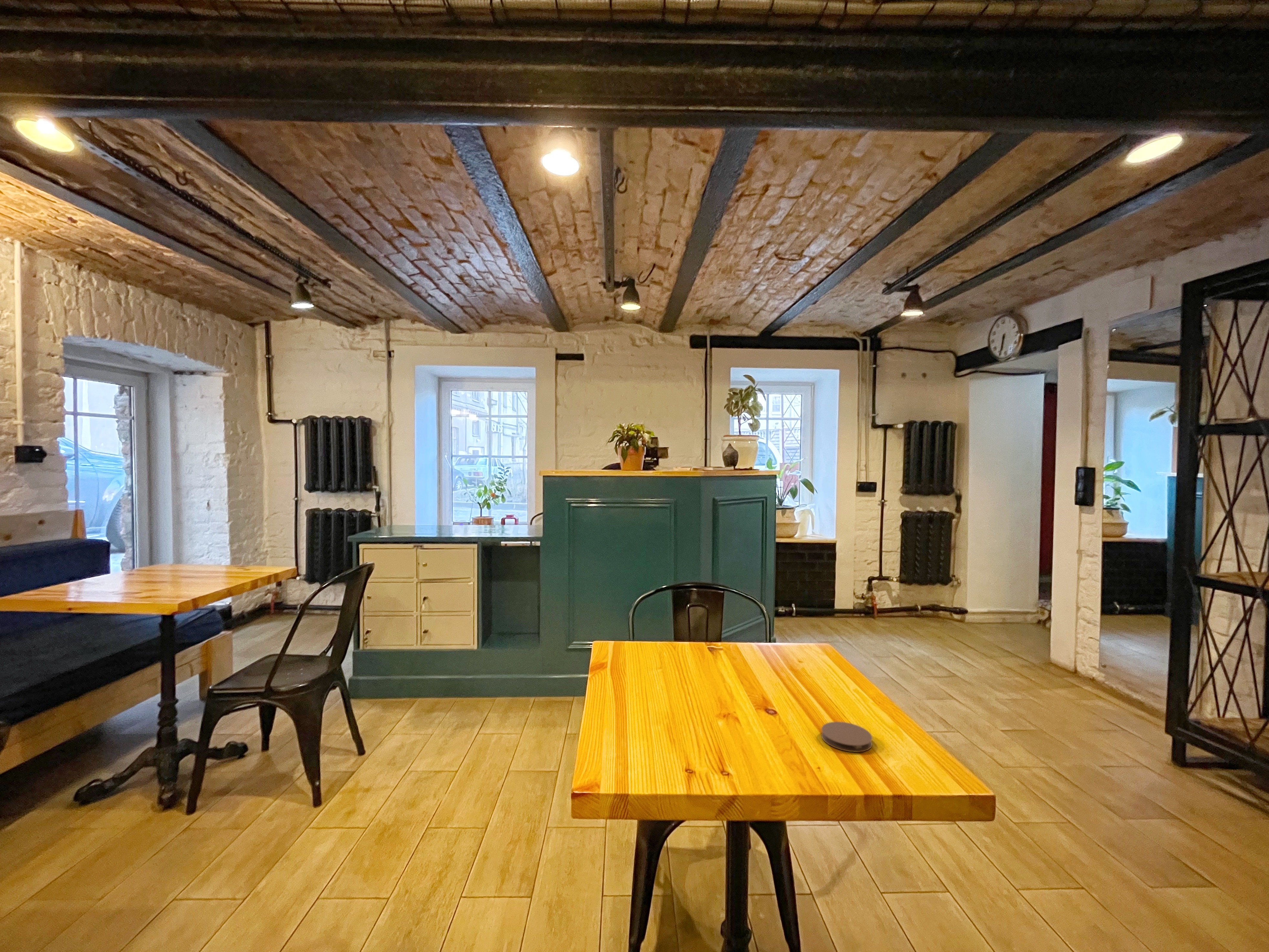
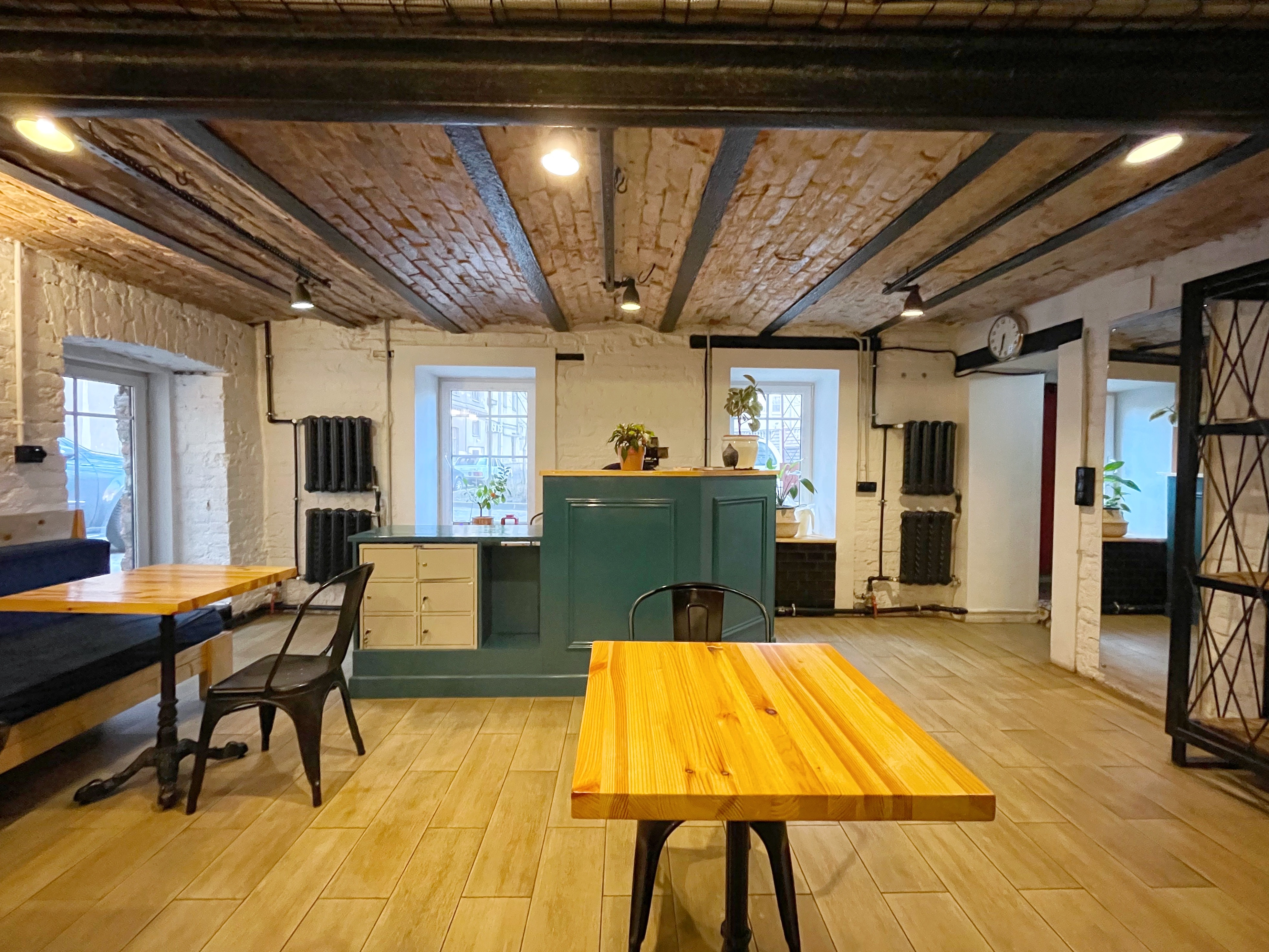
- coaster (846, 736)
